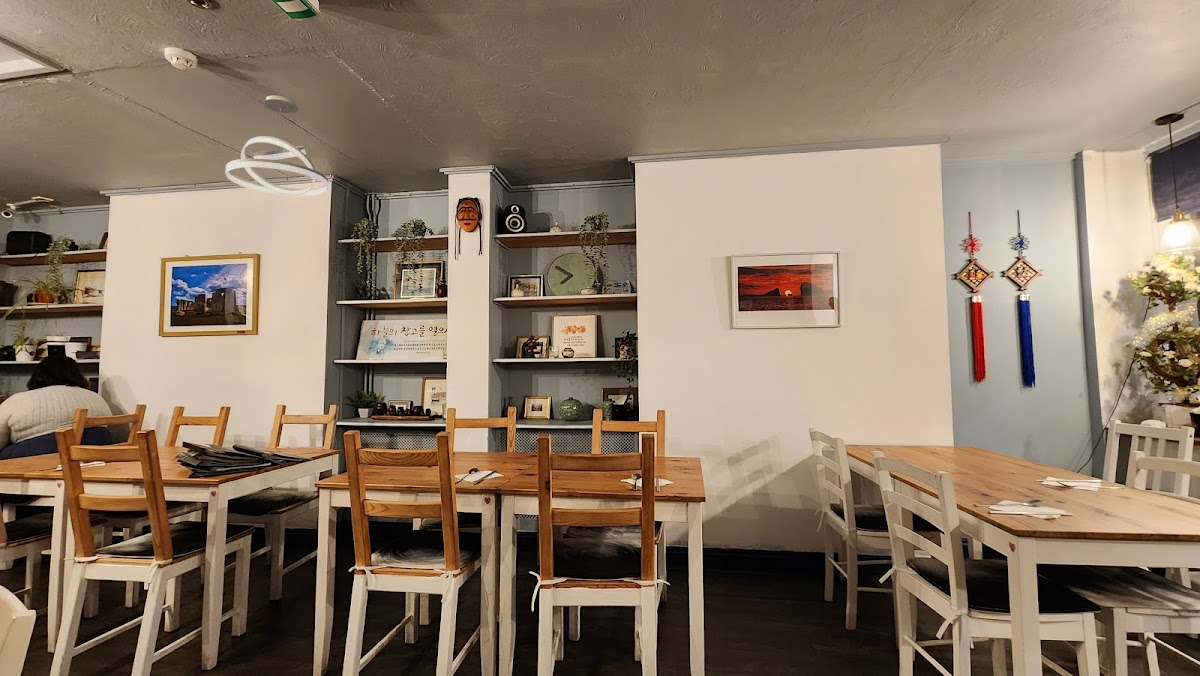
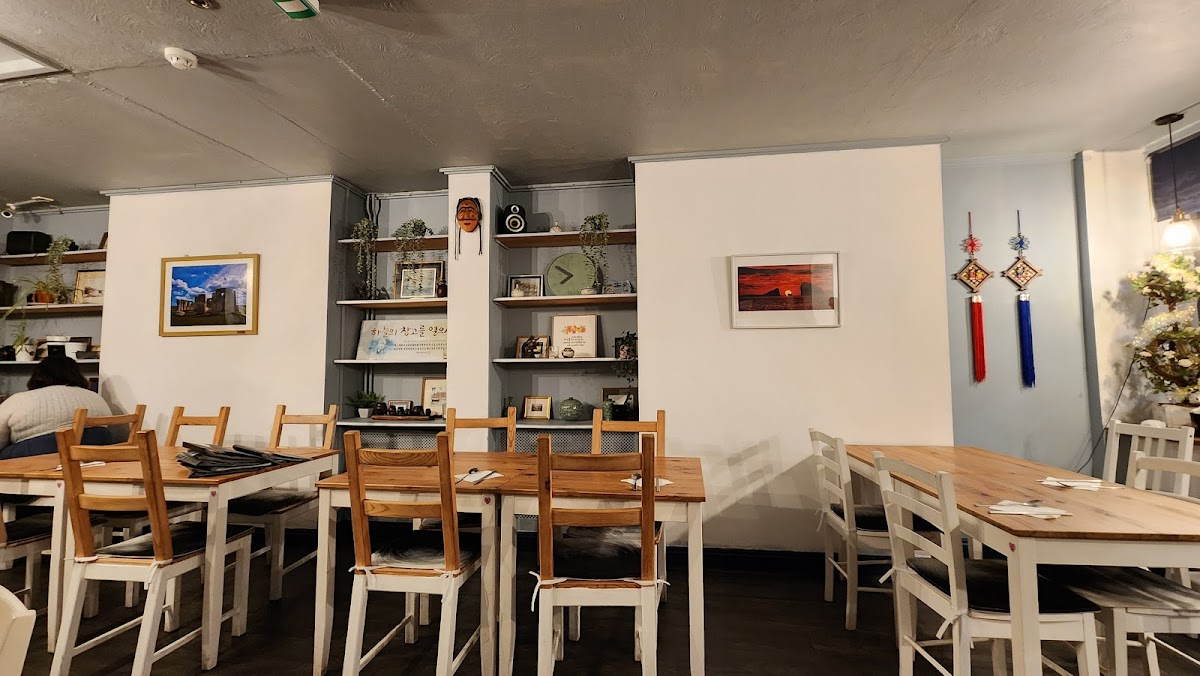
- pendant light (280, 144)
